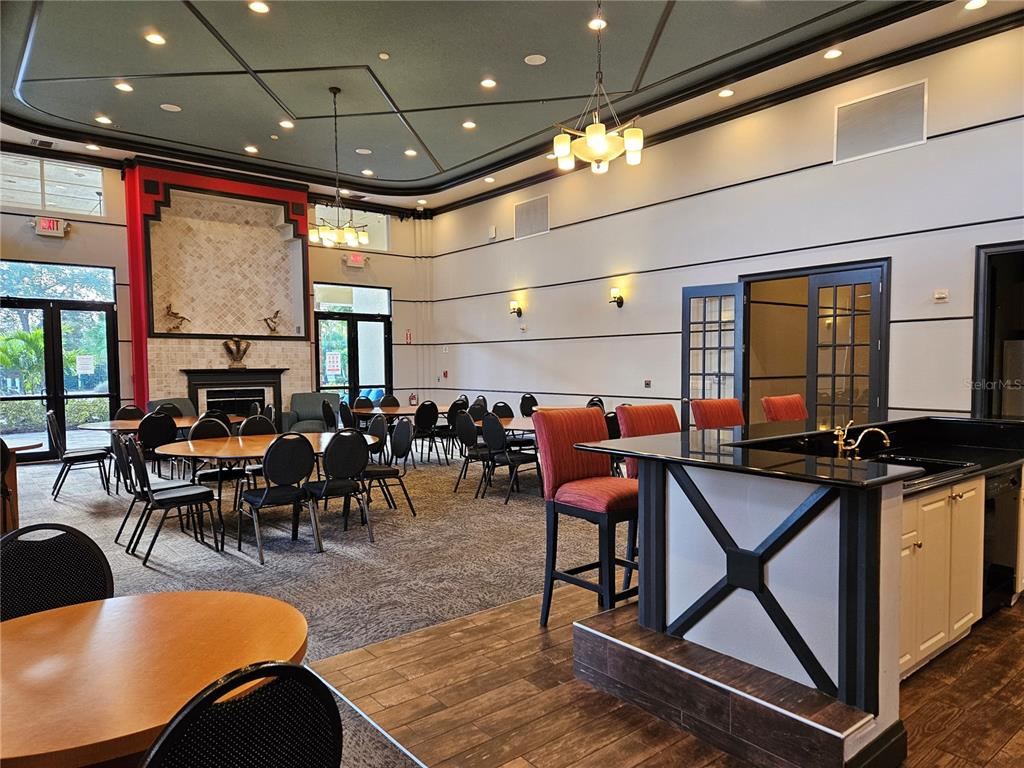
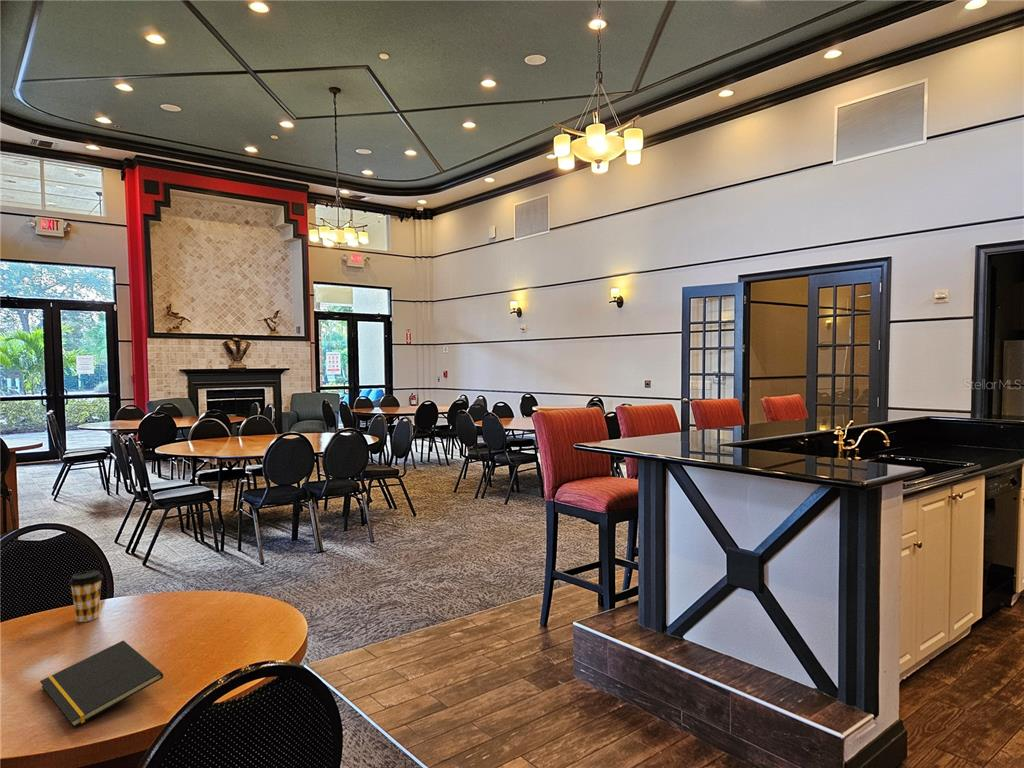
+ coffee cup (86, 596)
+ notepad (101, 679)
